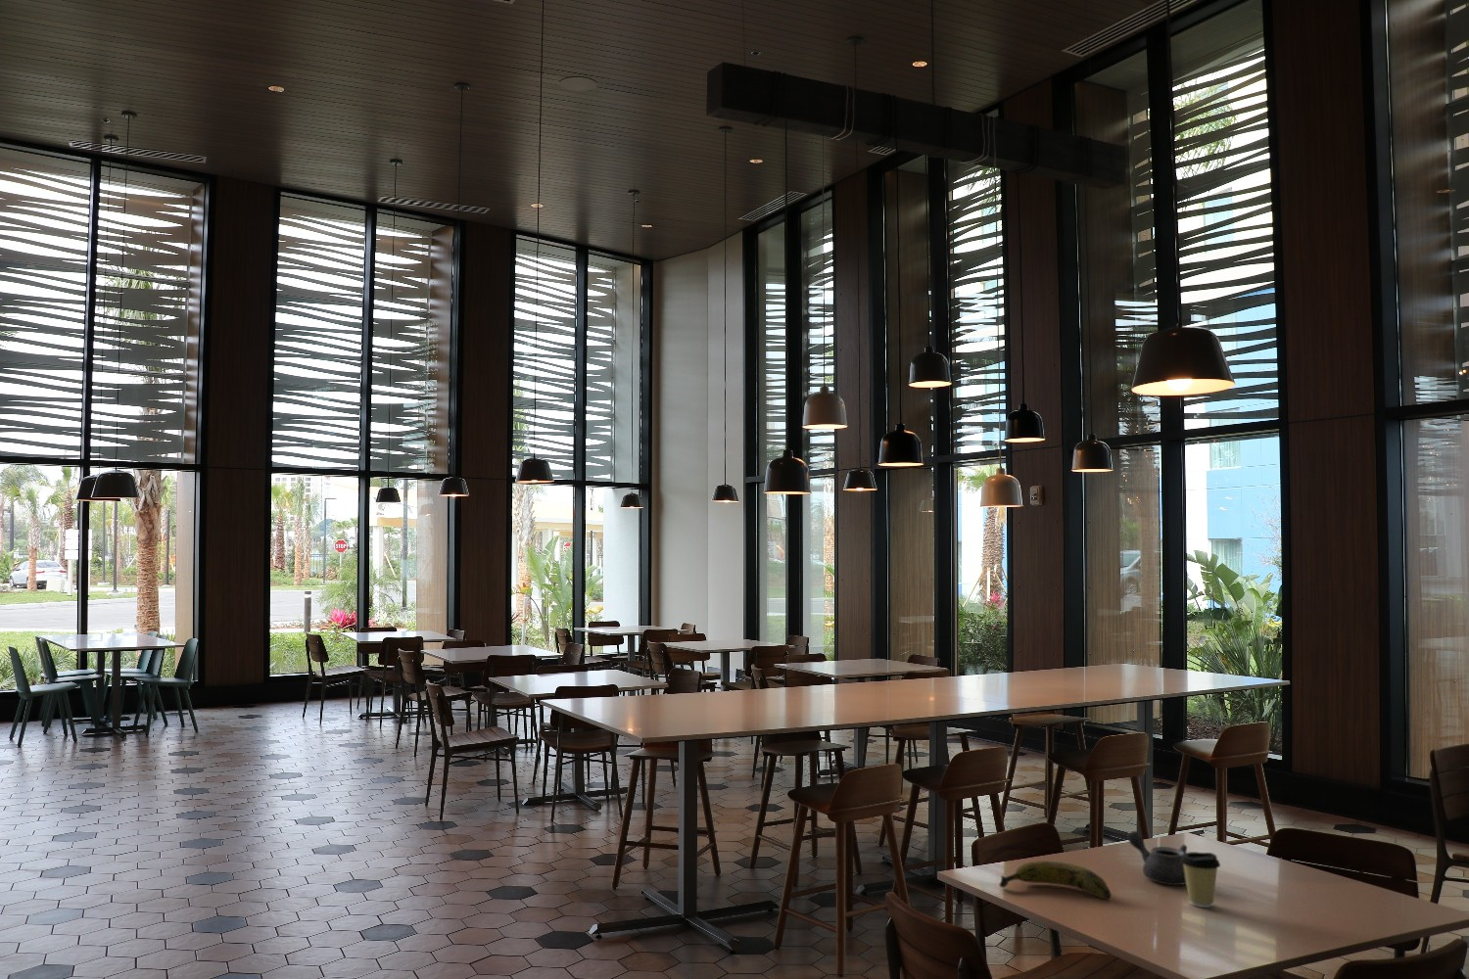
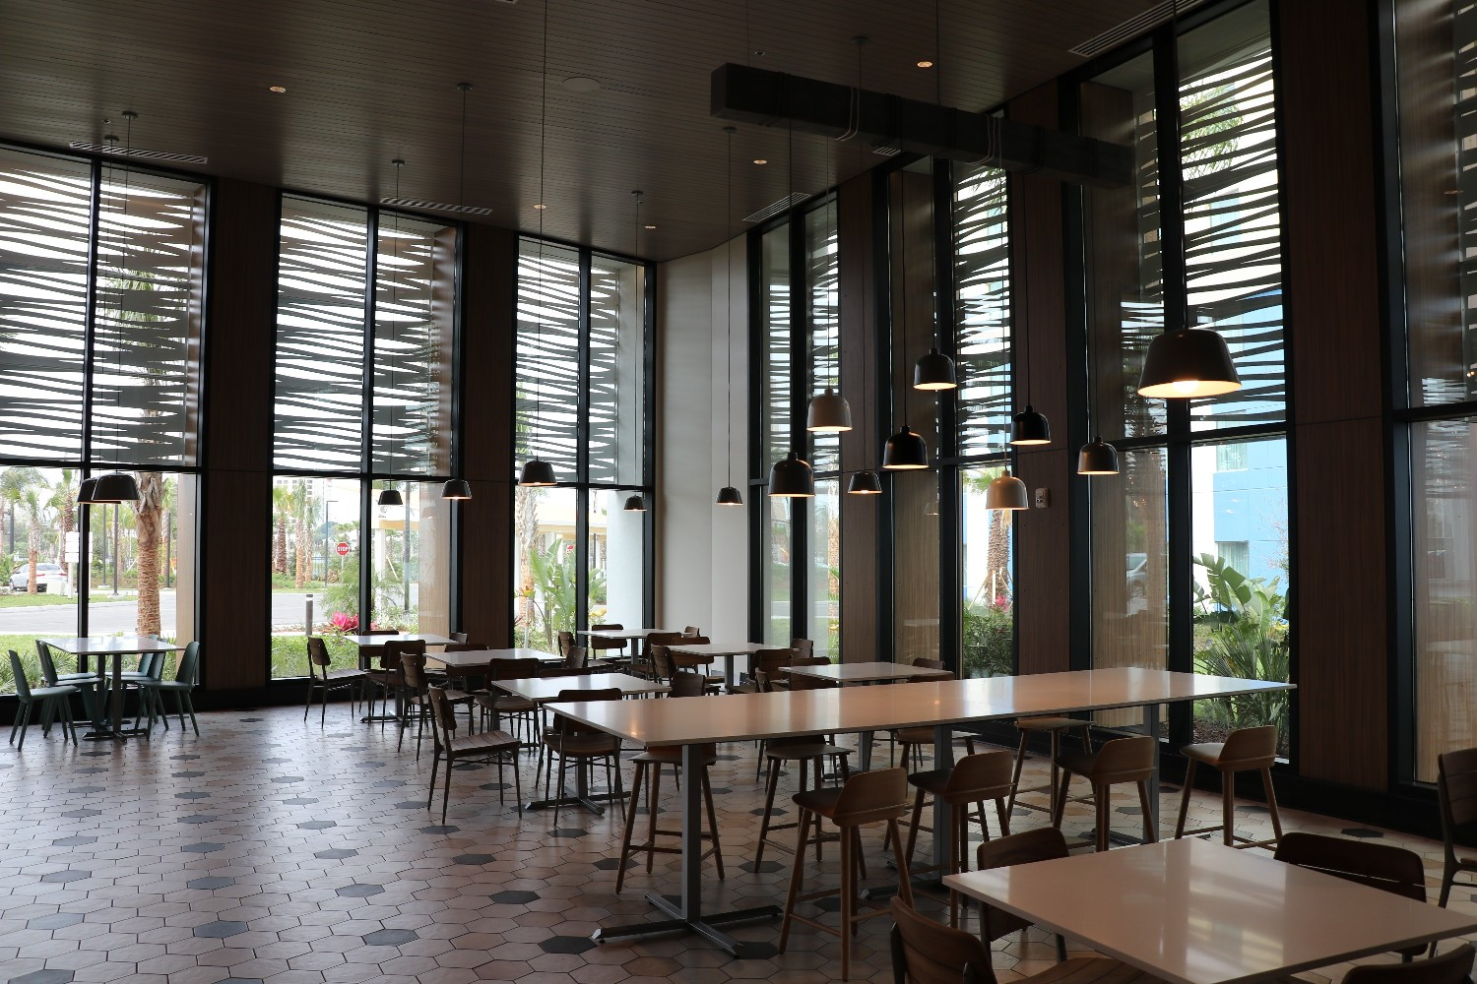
- teapot (1160, 857)
- coffee cup (1200, 880)
- banana (1056, 881)
